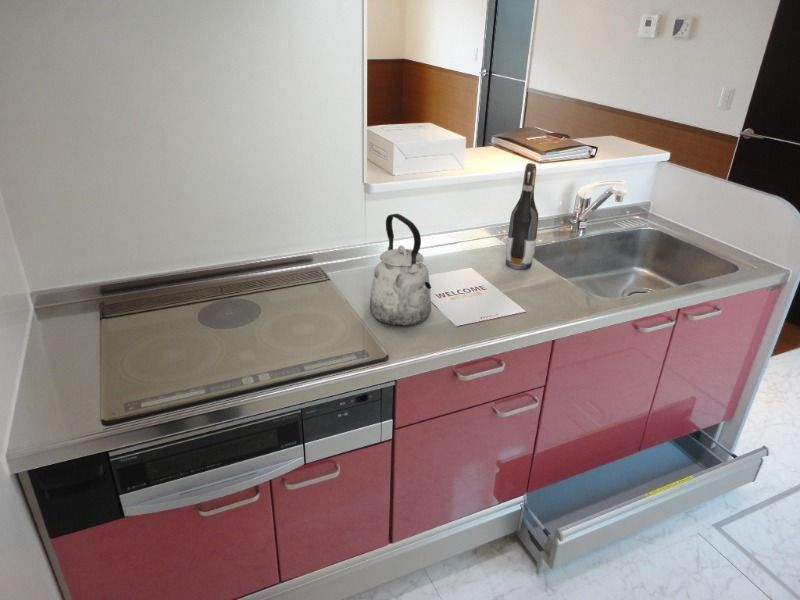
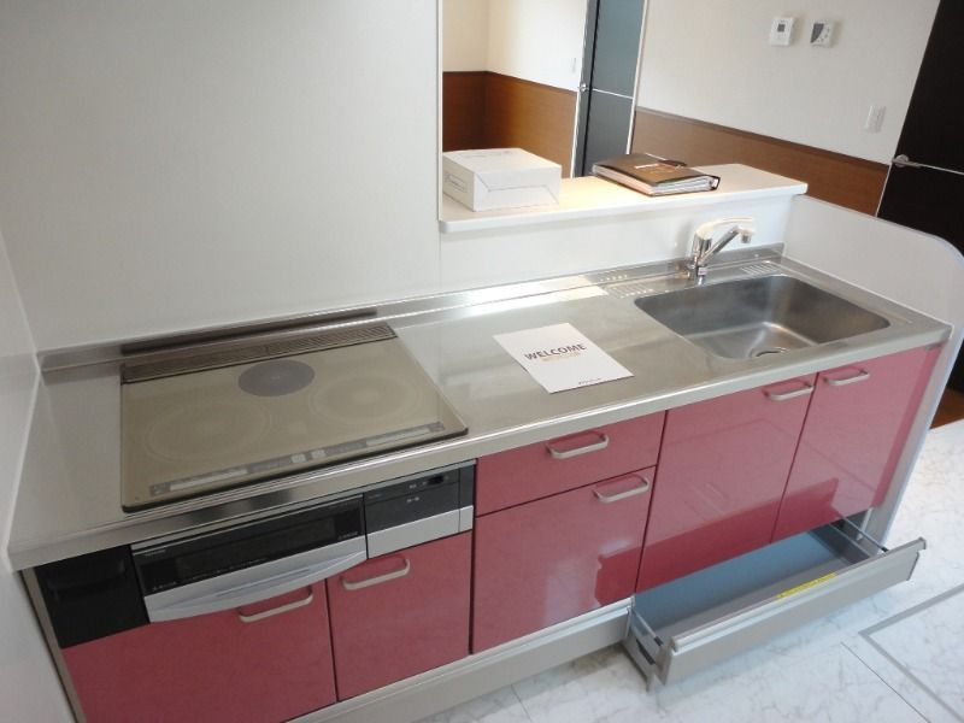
- wine bottle (524, 216)
- kettle (407, 273)
